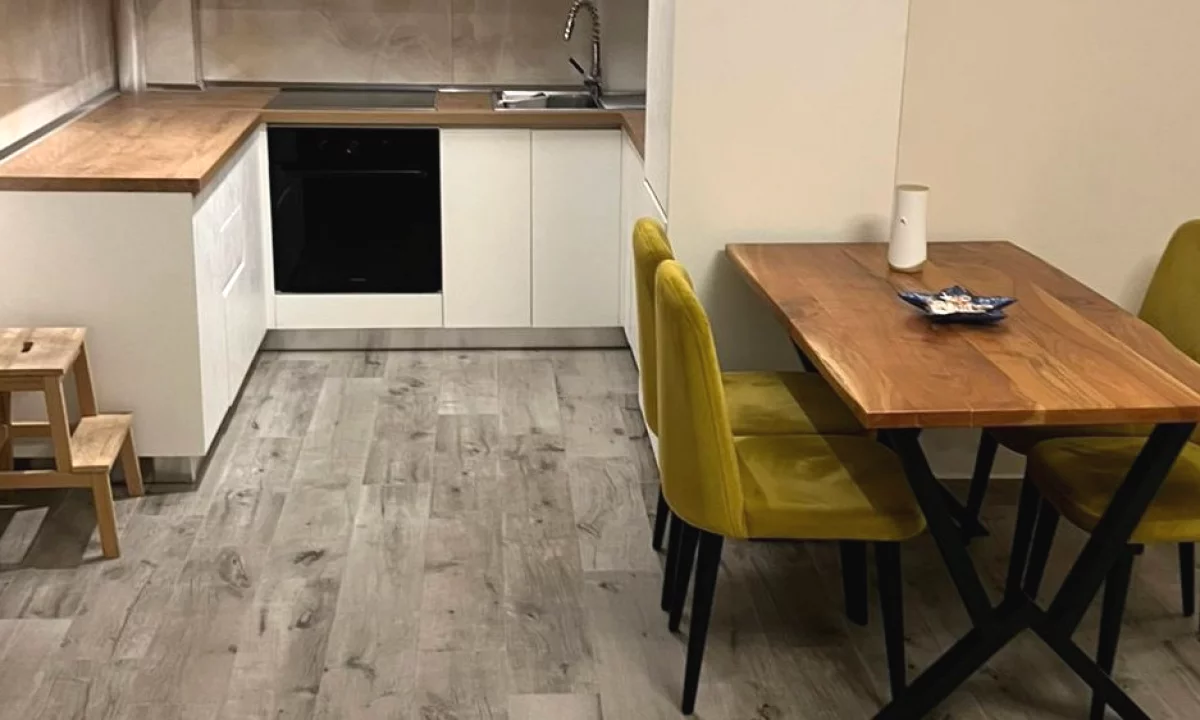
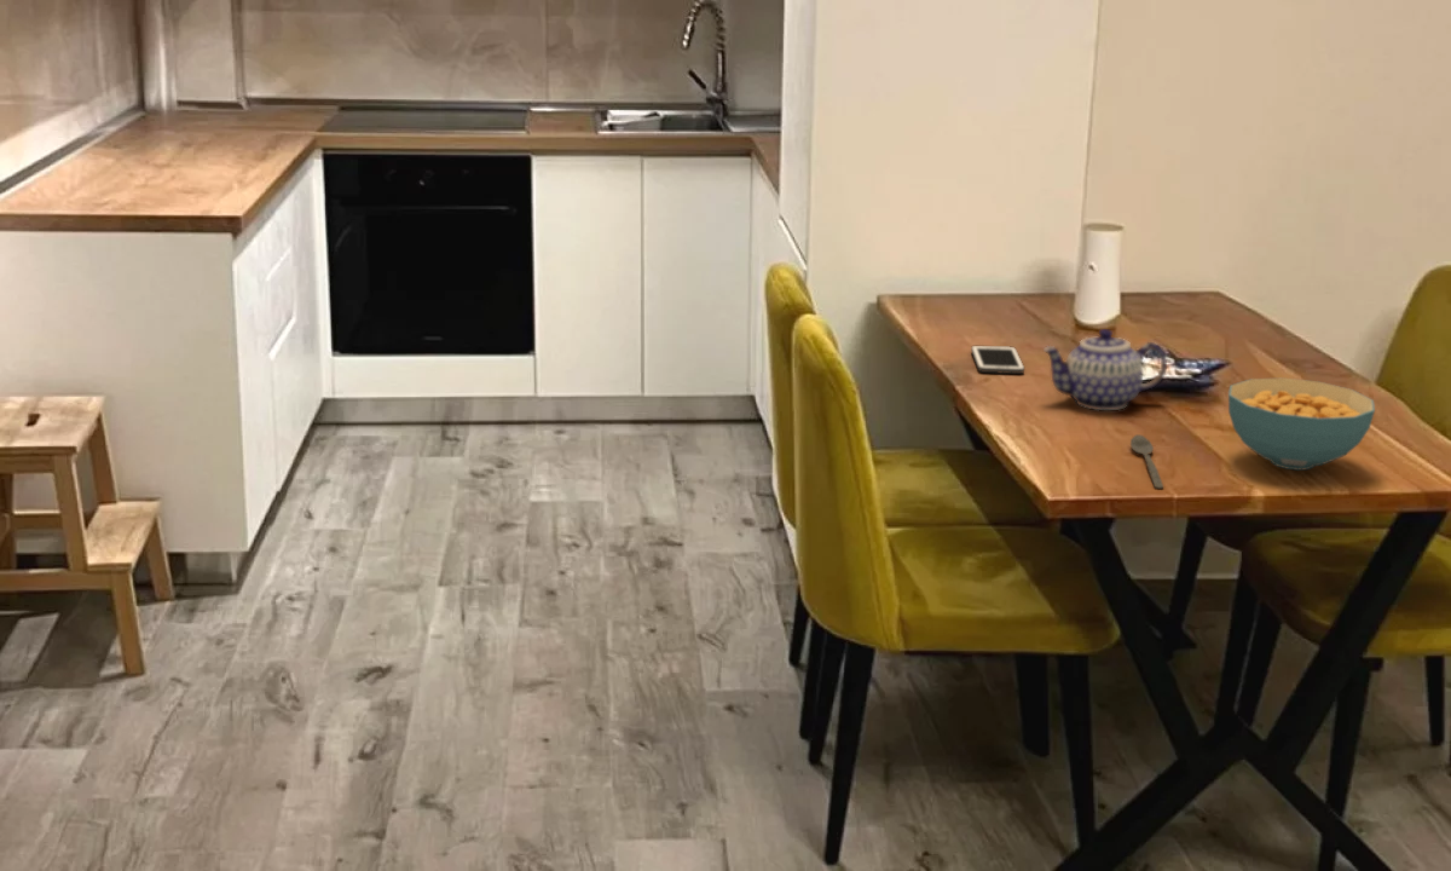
+ cereal bowl (1296, 429)
+ cell phone (996, 359)
+ teapot (1104, 365)
+ spoon (1149, 460)
